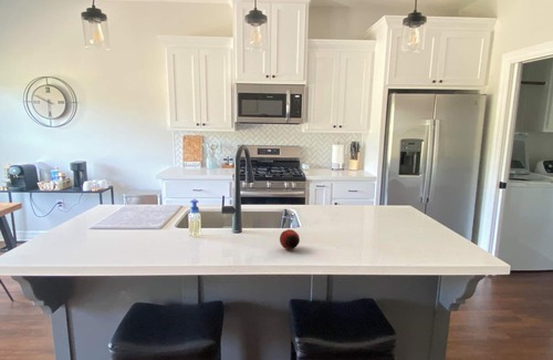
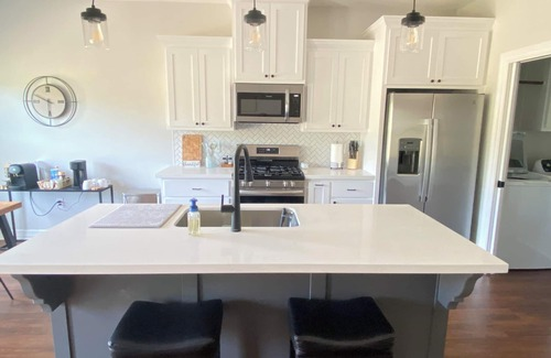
- apple (290, 239)
